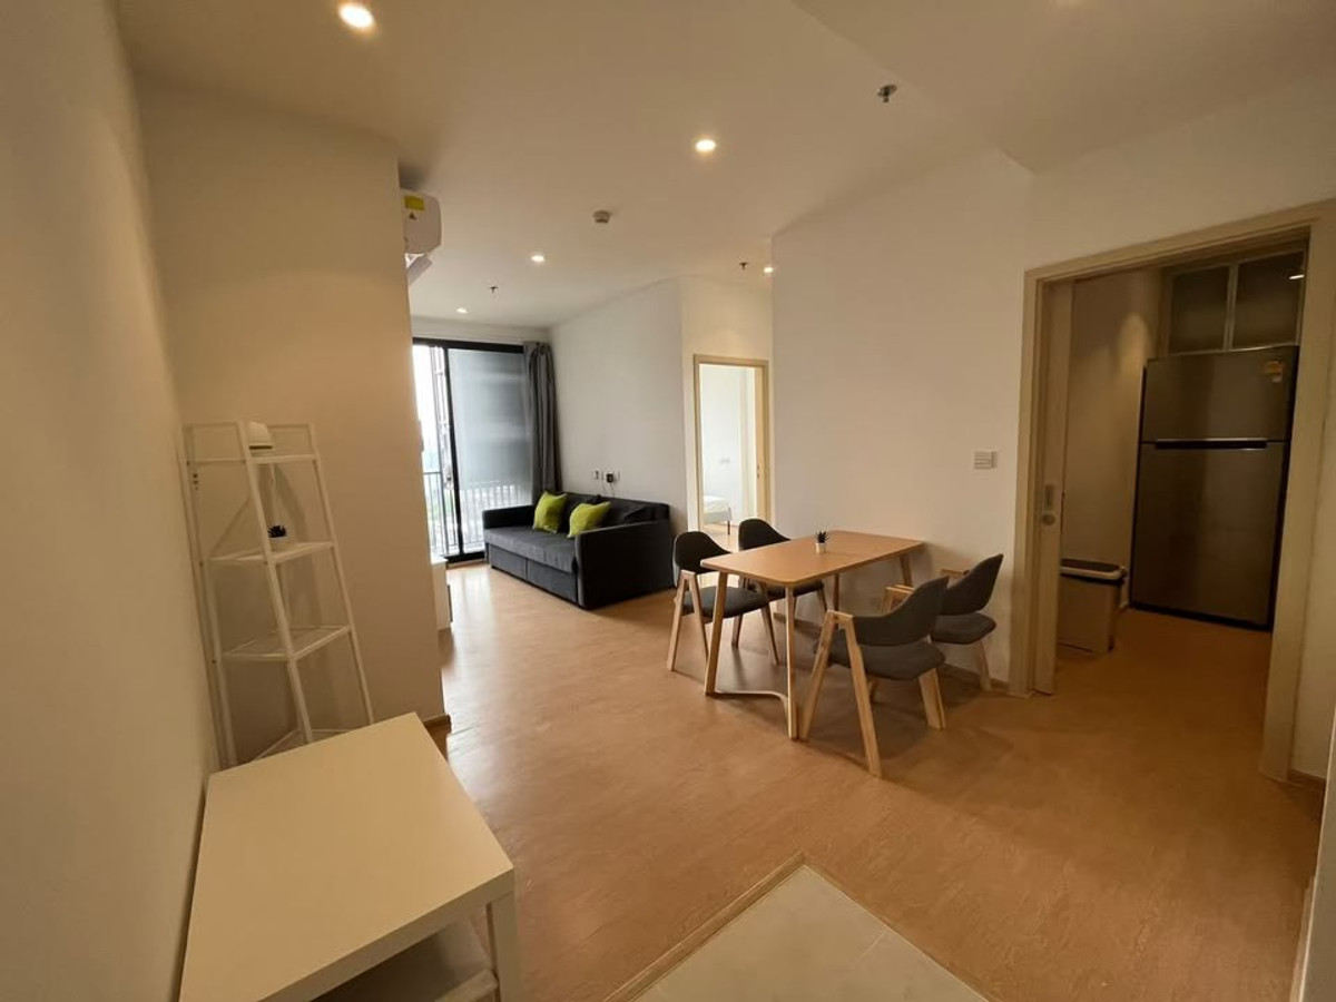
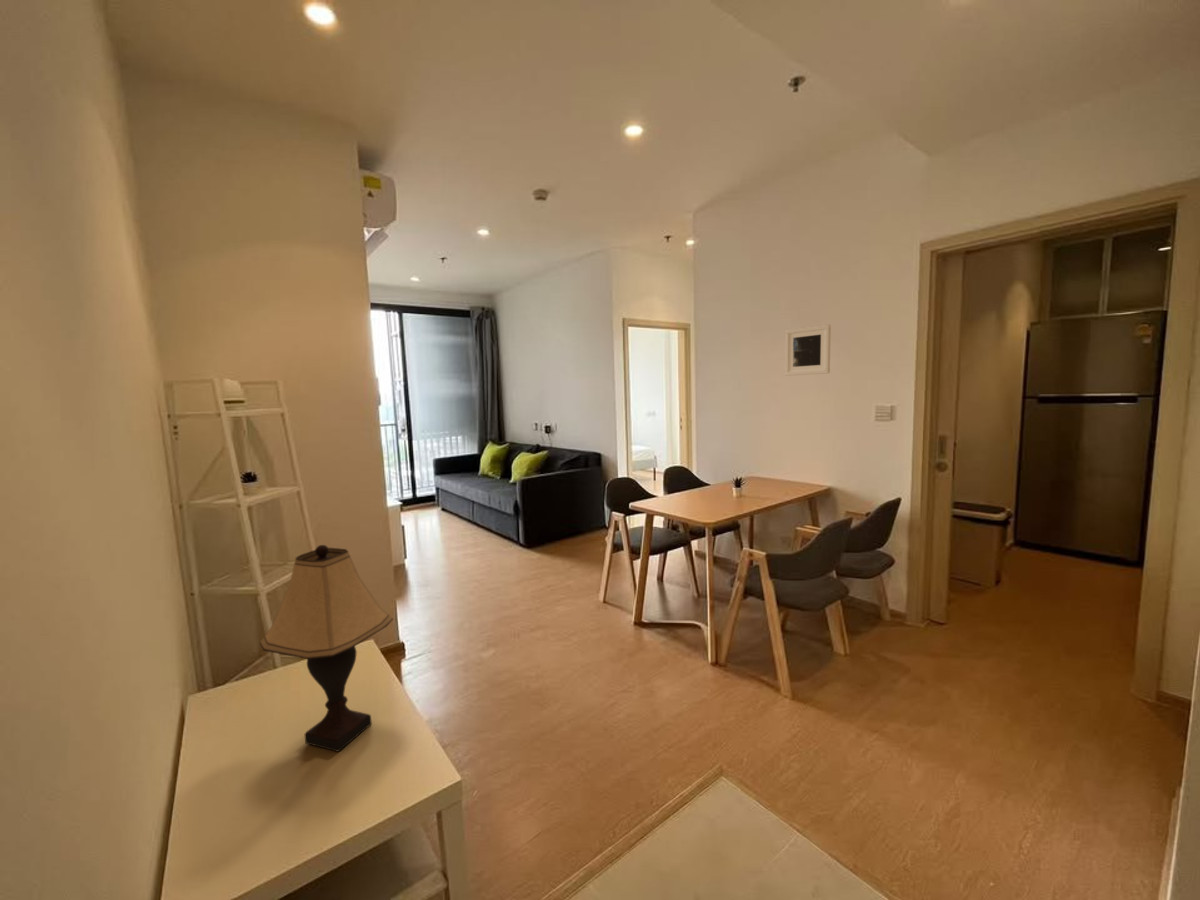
+ lamp (330, 641)
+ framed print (807, 351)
